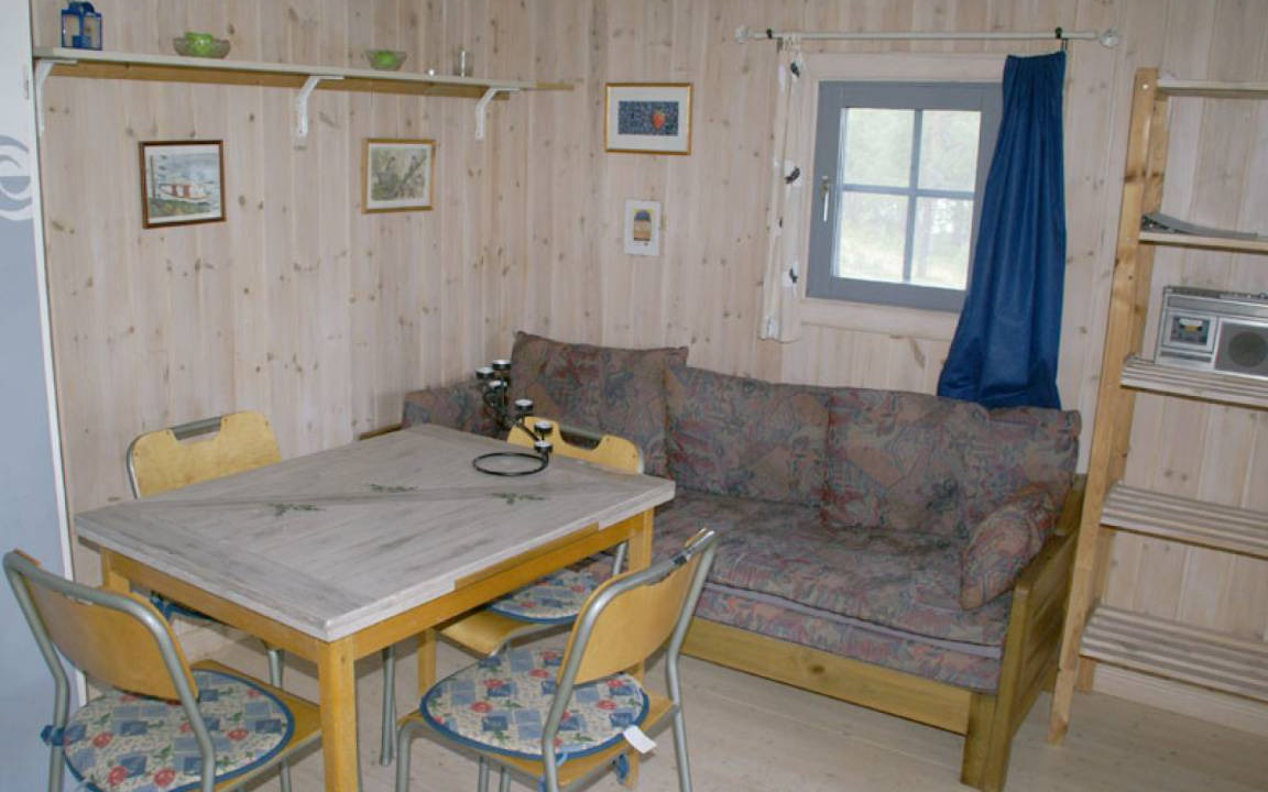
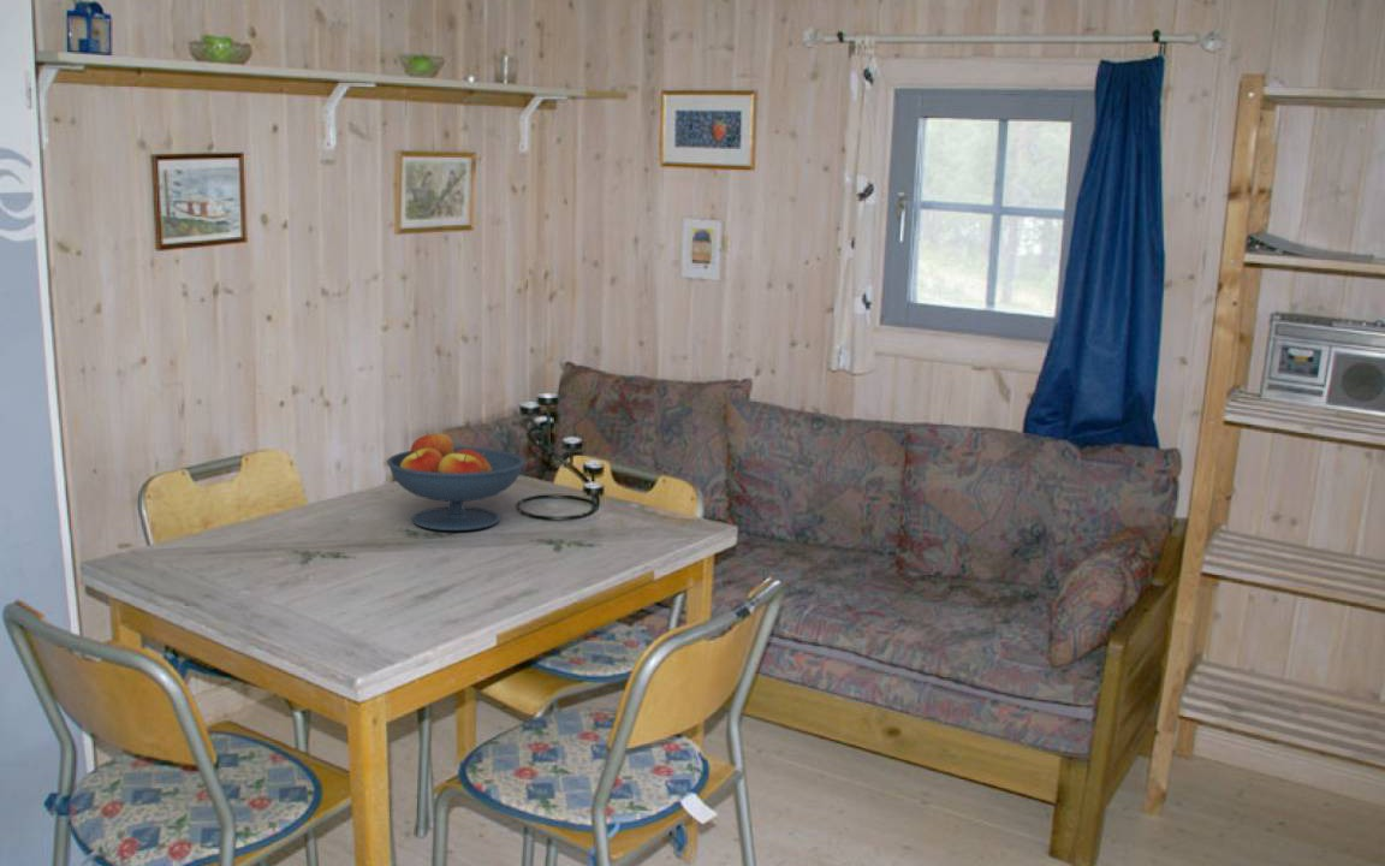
+ fruit bowl (456, 479)
